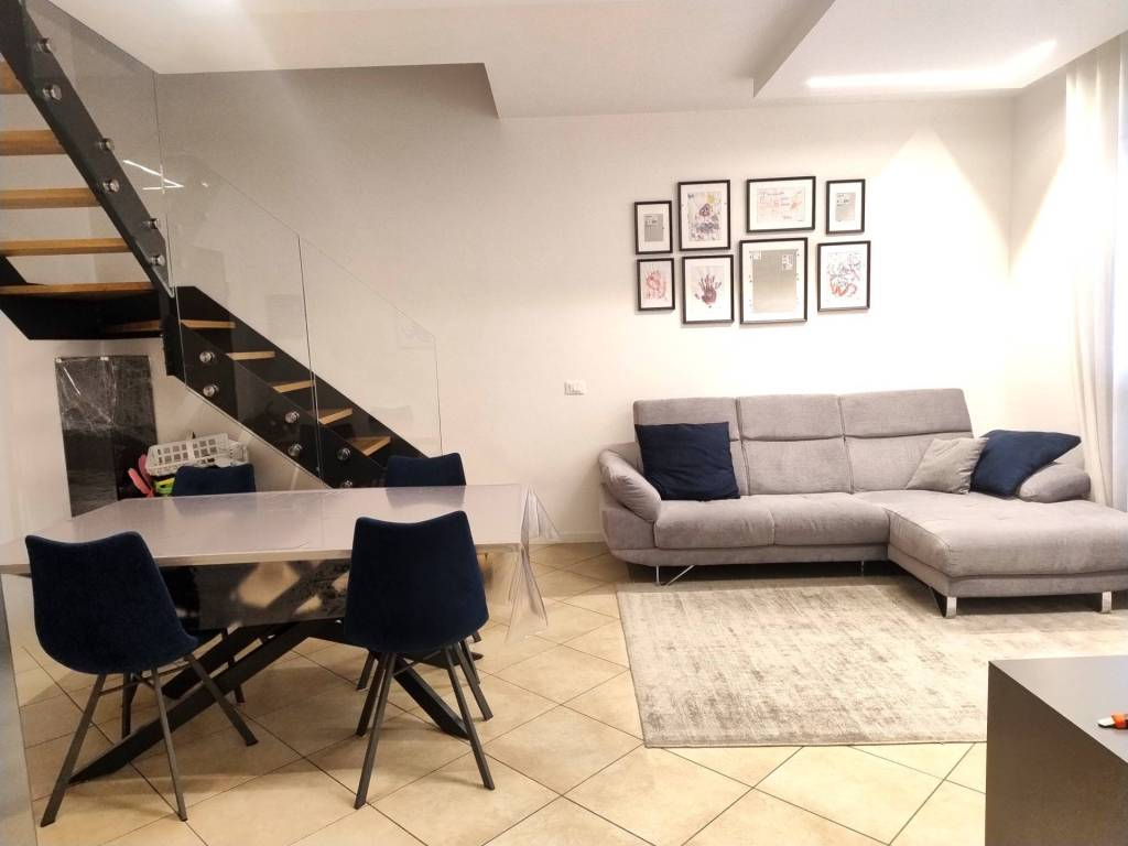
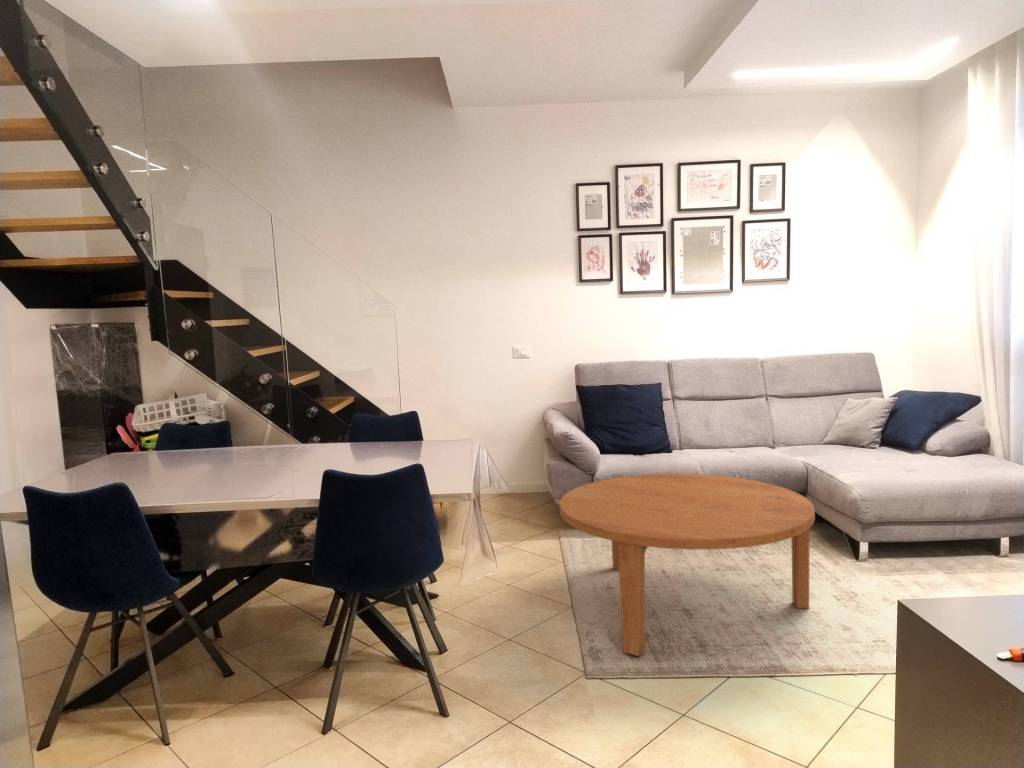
+ coffee table (682, 548)
